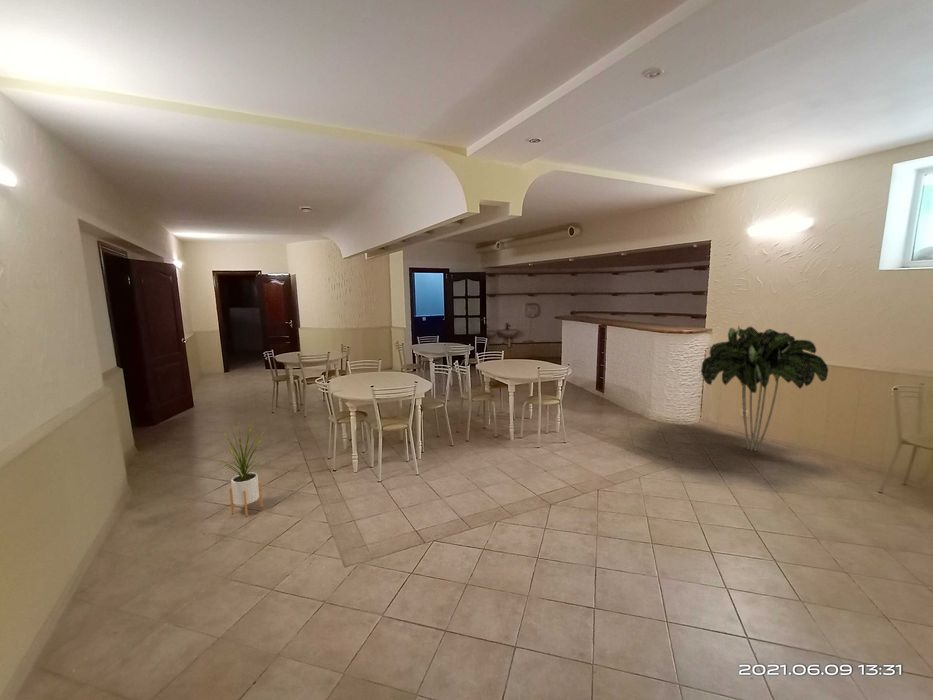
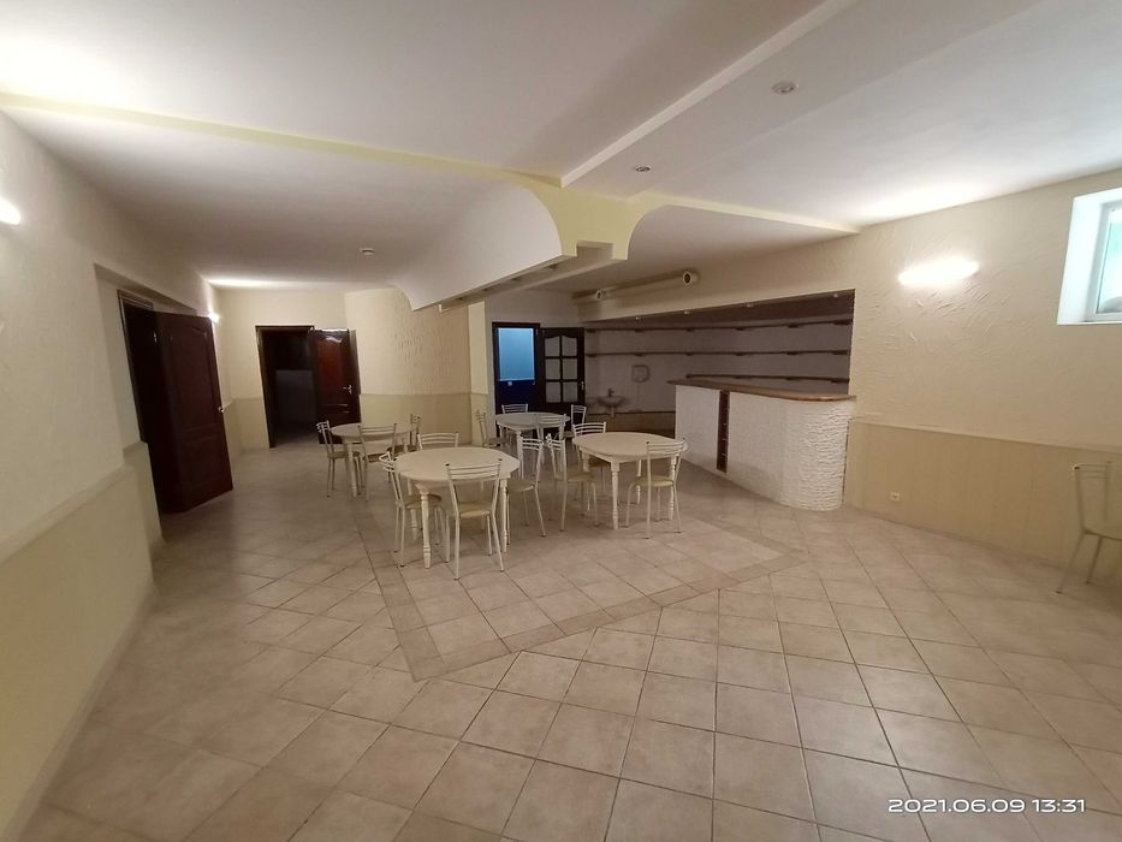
- indoor plant (756, 389)
- house plant (242, 467)
